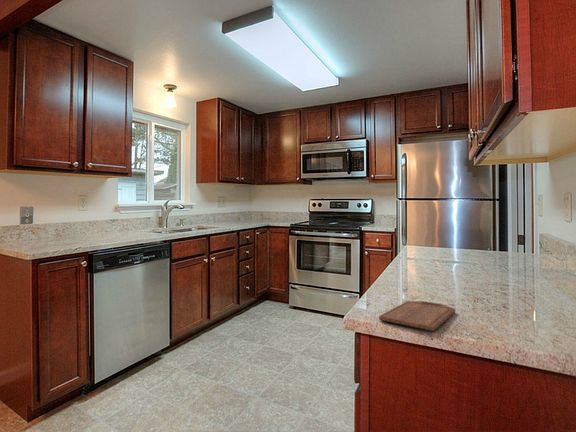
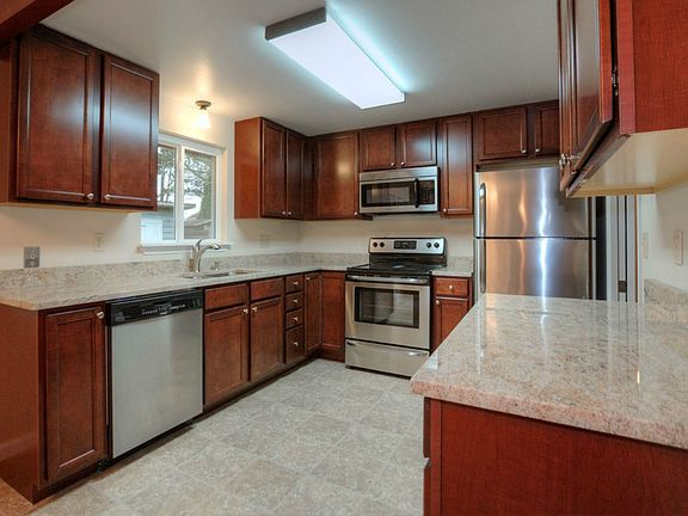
- cutting board (420, 312)
